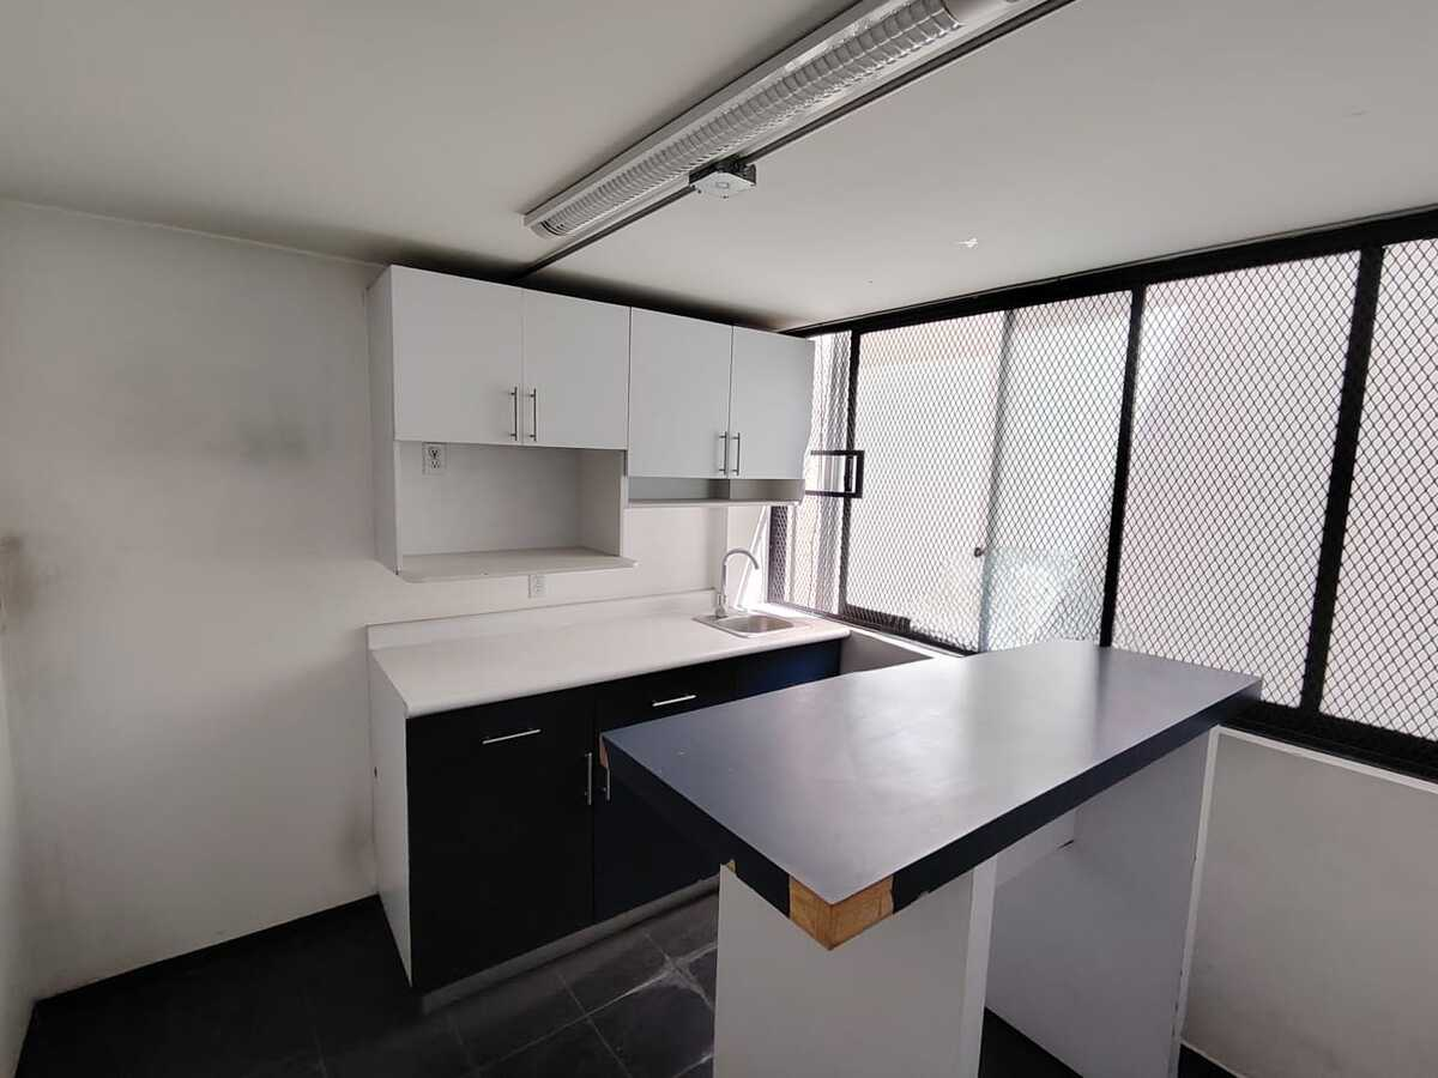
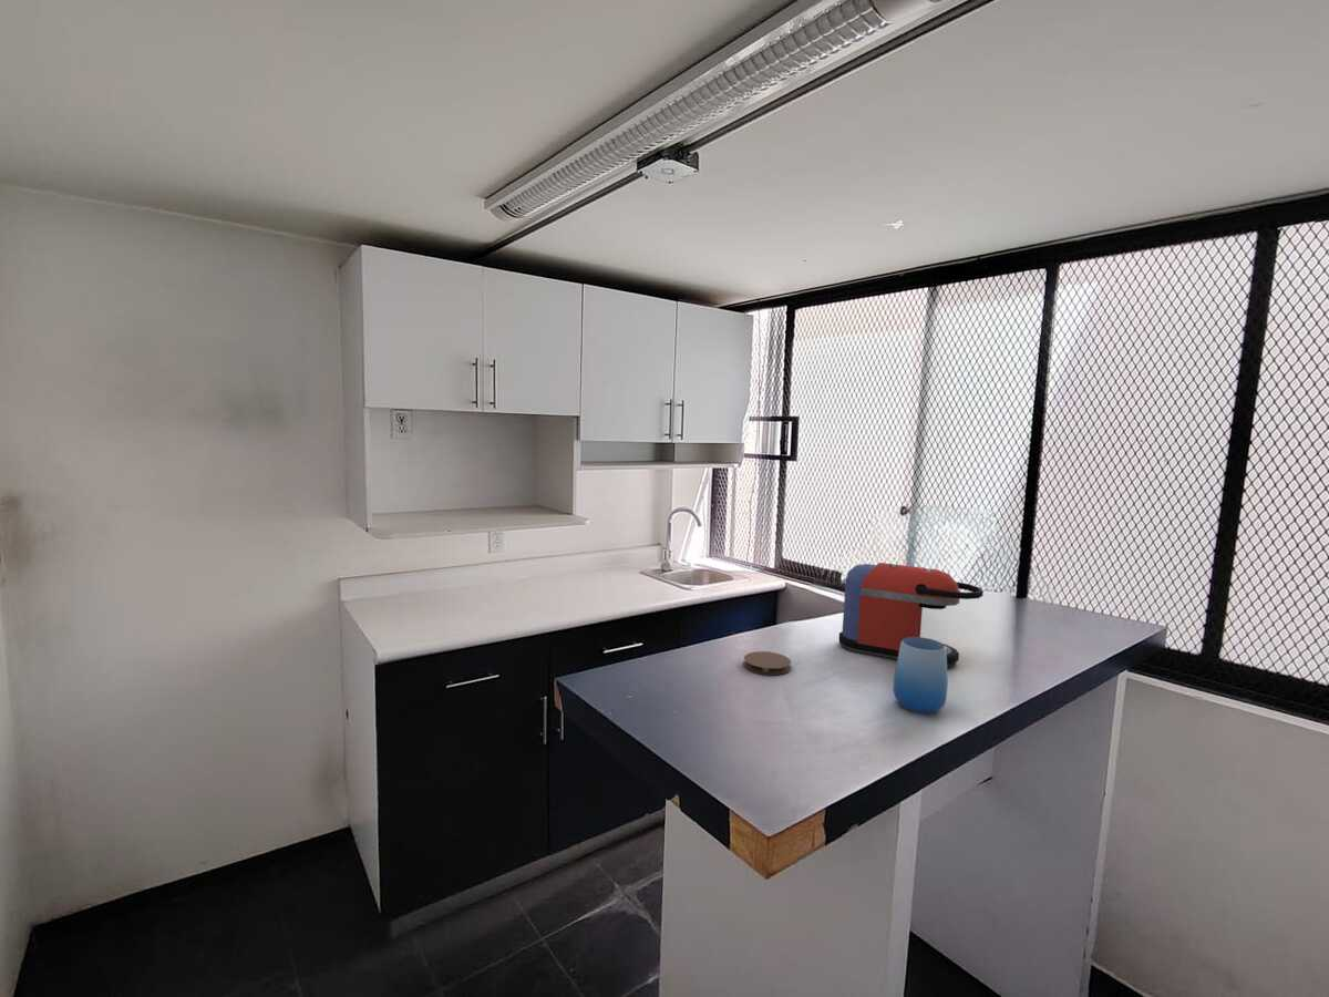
+ coaster (766, 662)
+ cup (920, 674)
+ coffee maker (907, 610)
